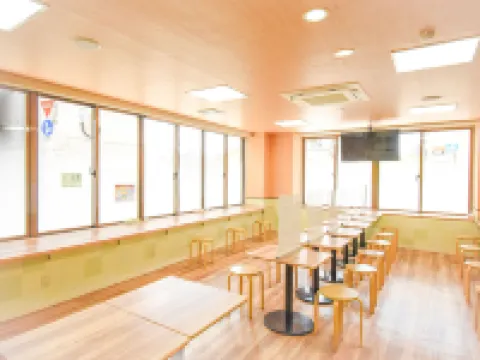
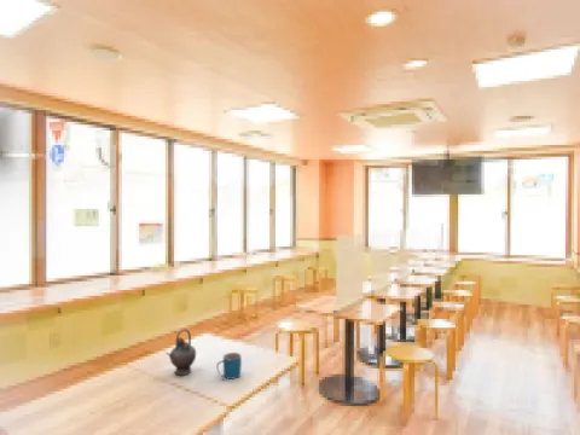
+ teapot (180, 350)
+ mug (228, 366)
